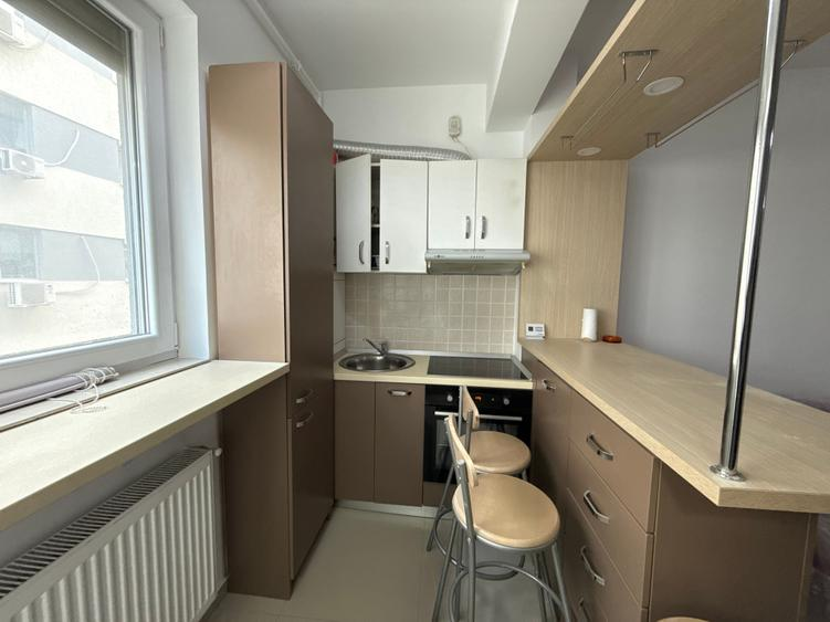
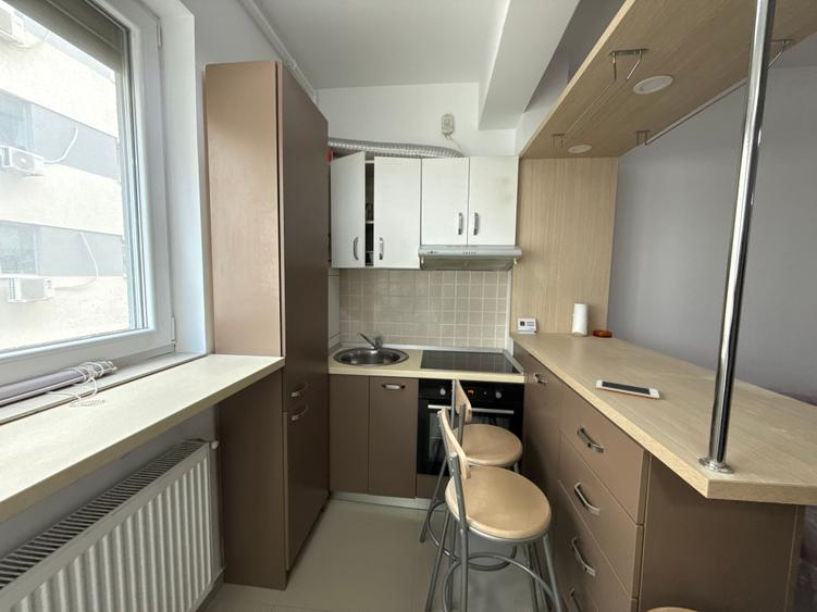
+ cell phone (626, 388)
